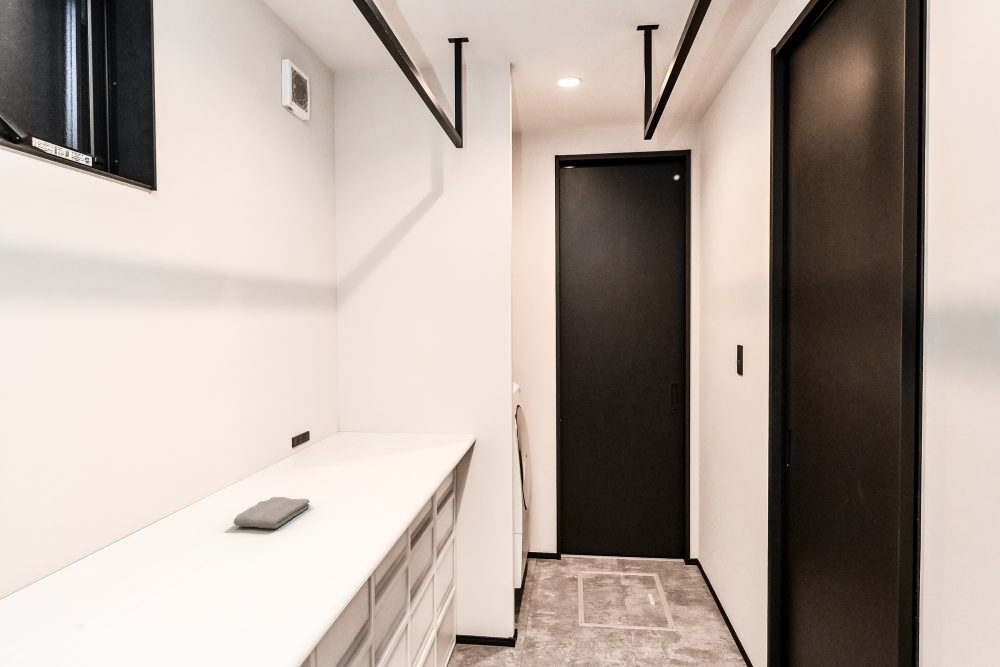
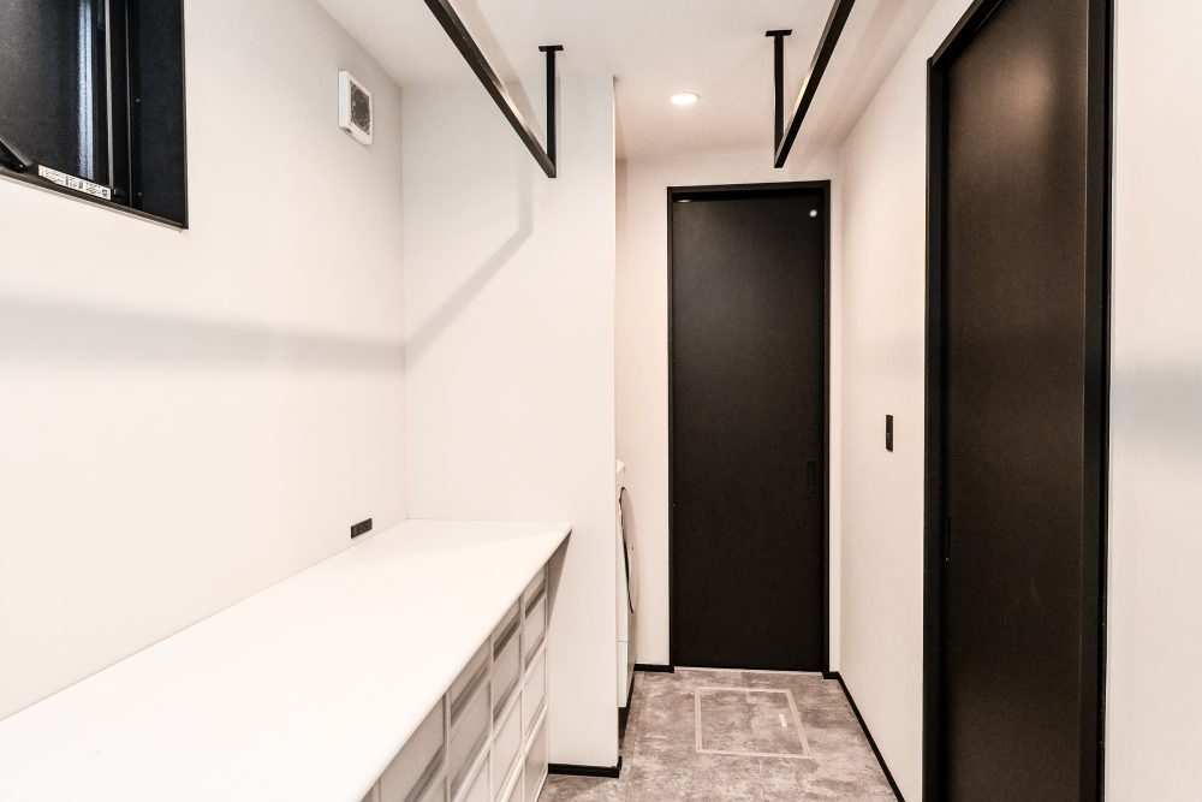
- washcloth (274, 511)
